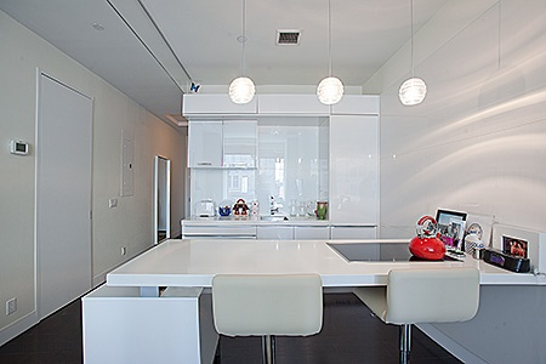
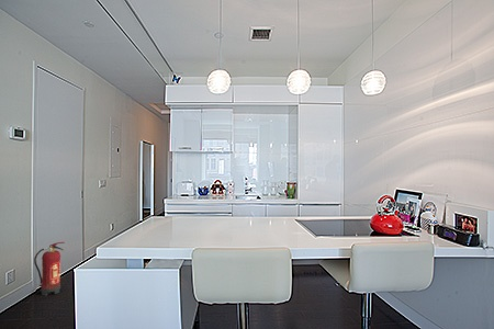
+ fire extinguisher (49, 266)
